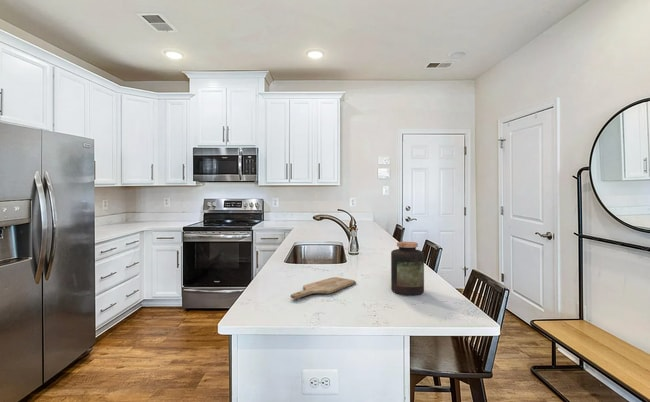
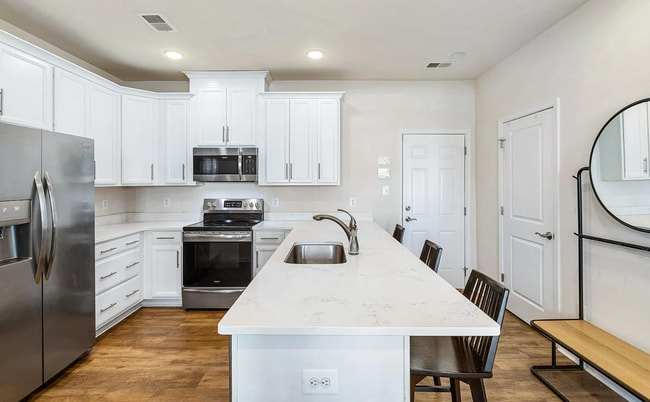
- jar (407, 266)
- cutting board (321, 287)
